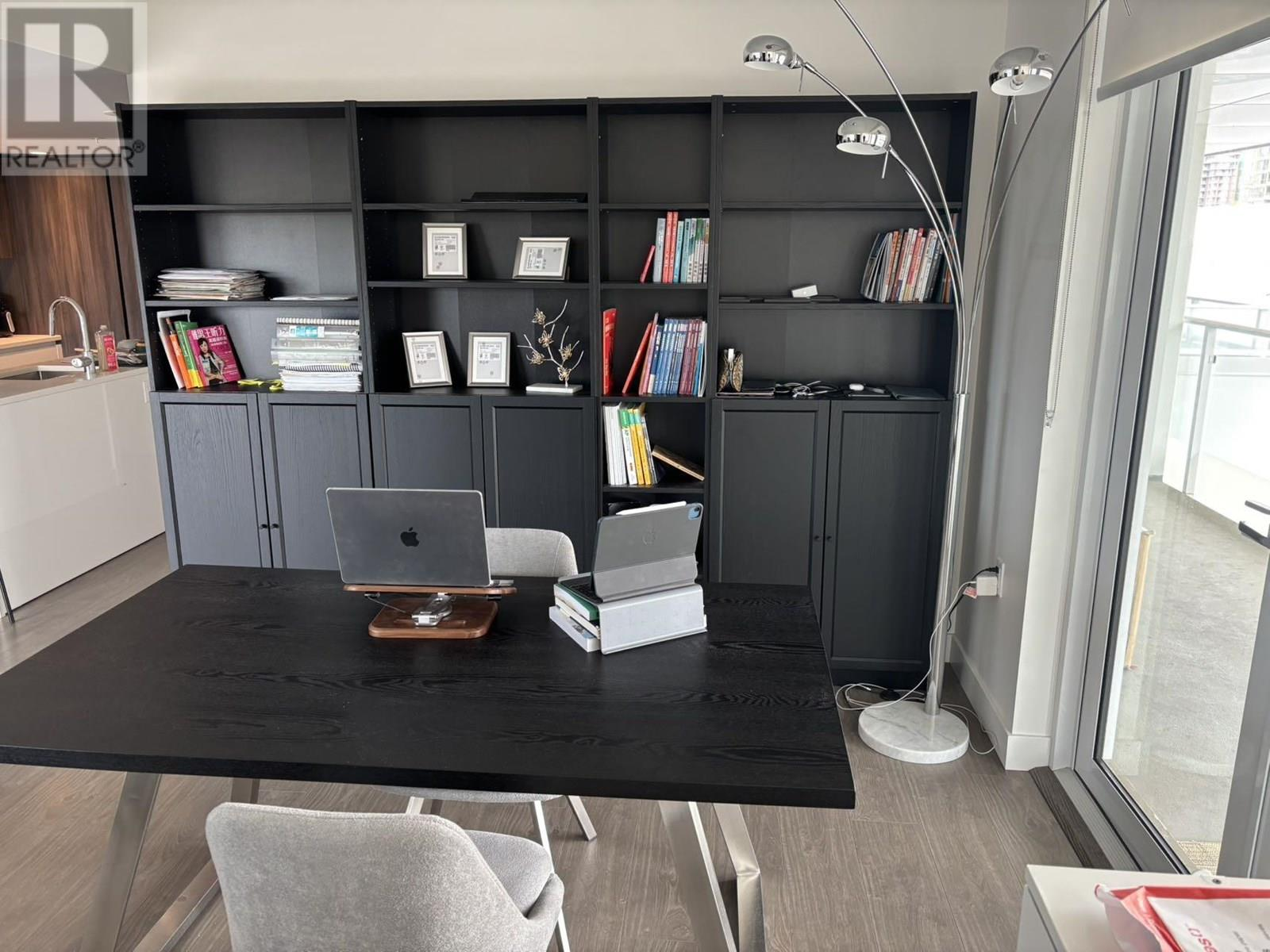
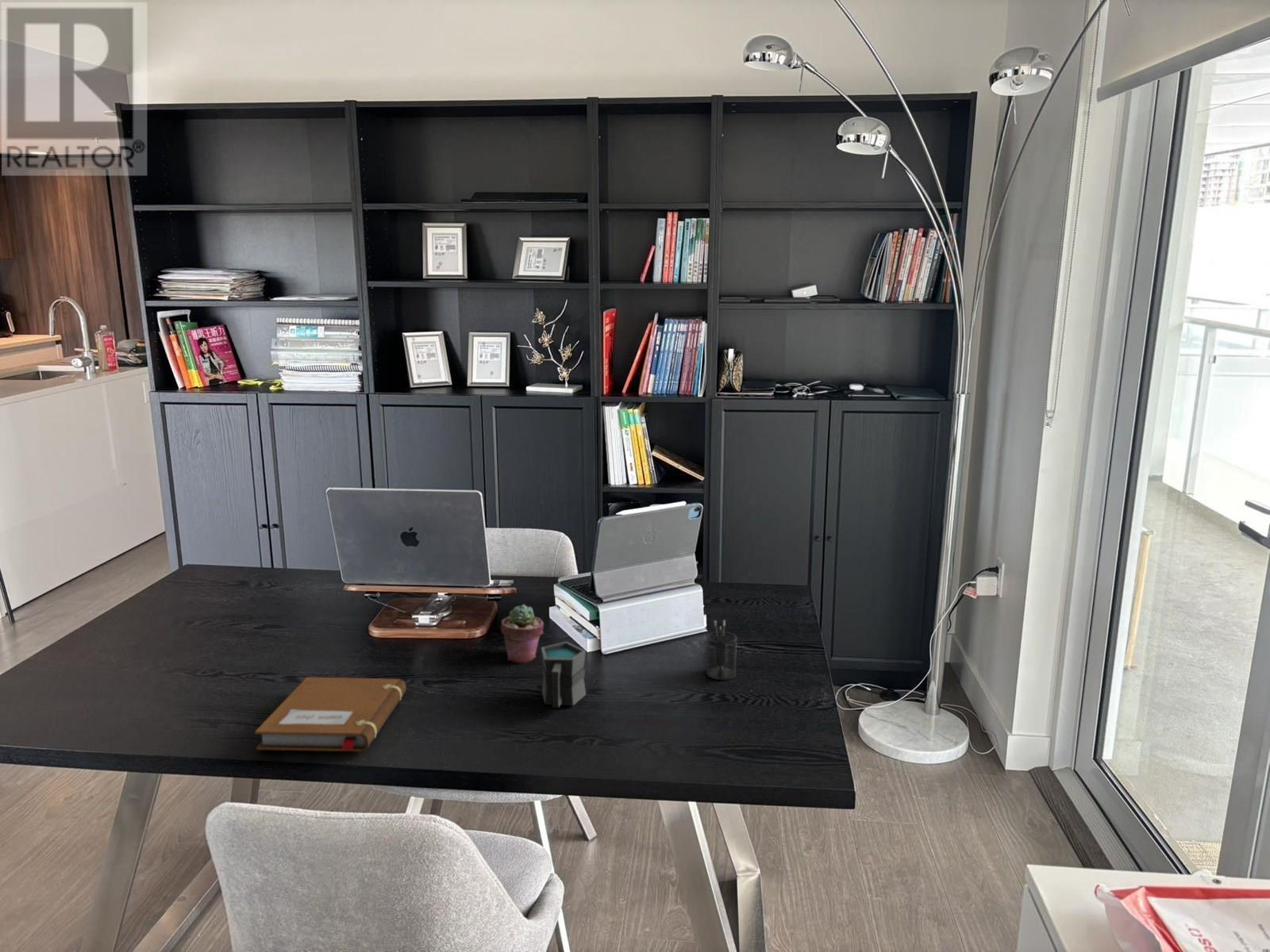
+ notebook (334, 713)
+ potted succulent (521, 632)
+ pencil holder (722, 647)
+ mug (561, 676)
